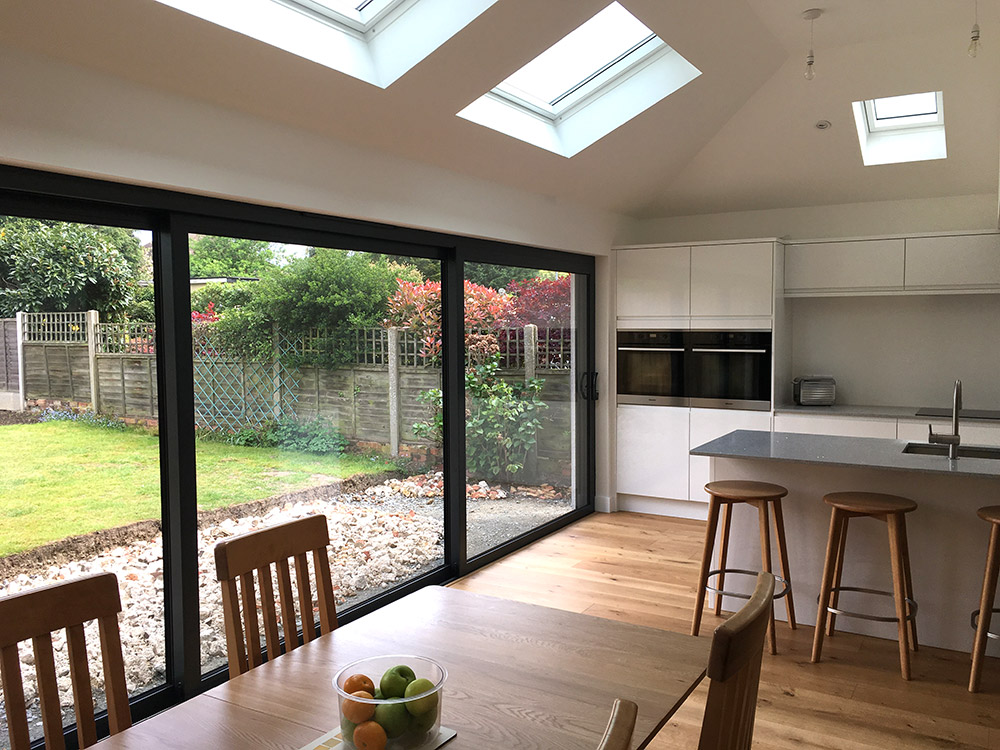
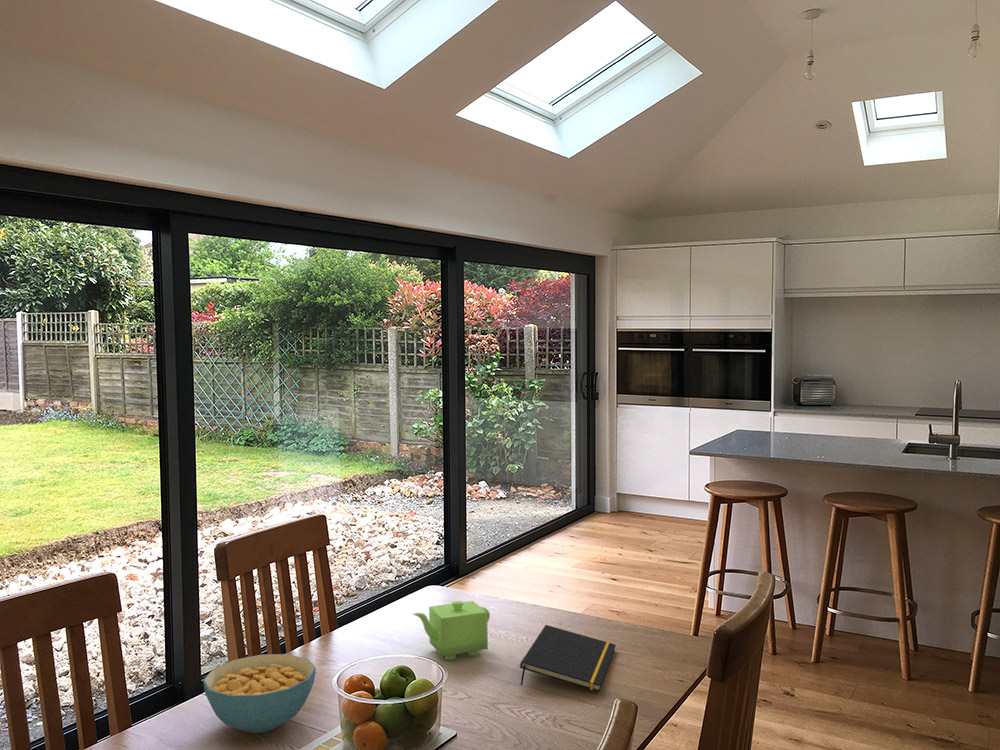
+ notepad (570, 655)
+ teapot (452, 627)
+ cereal bowl (260, 699)
